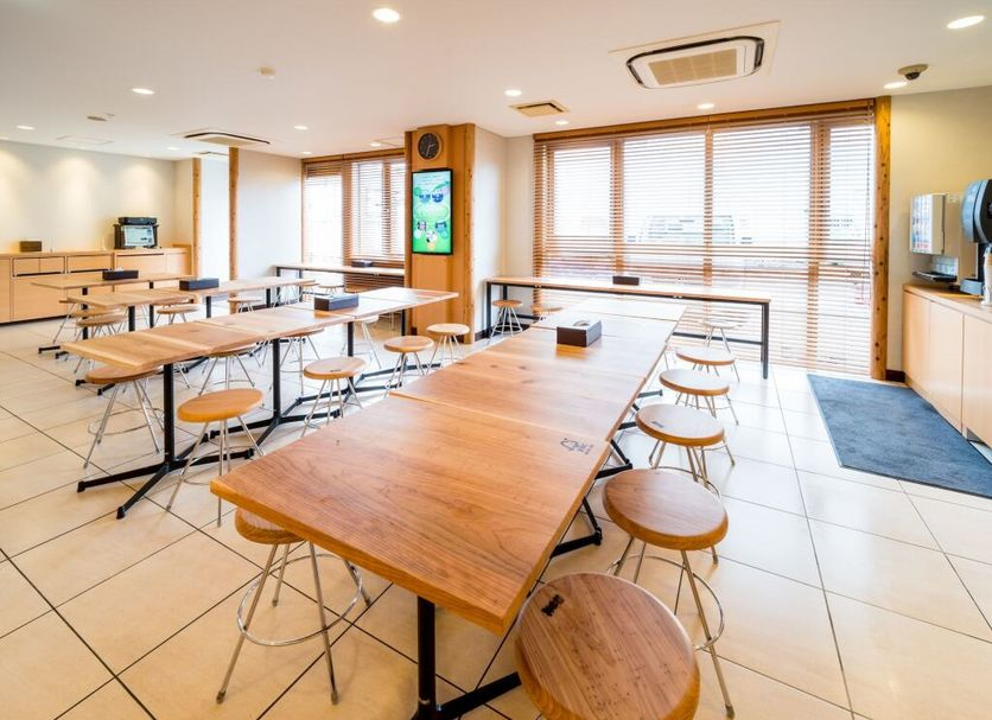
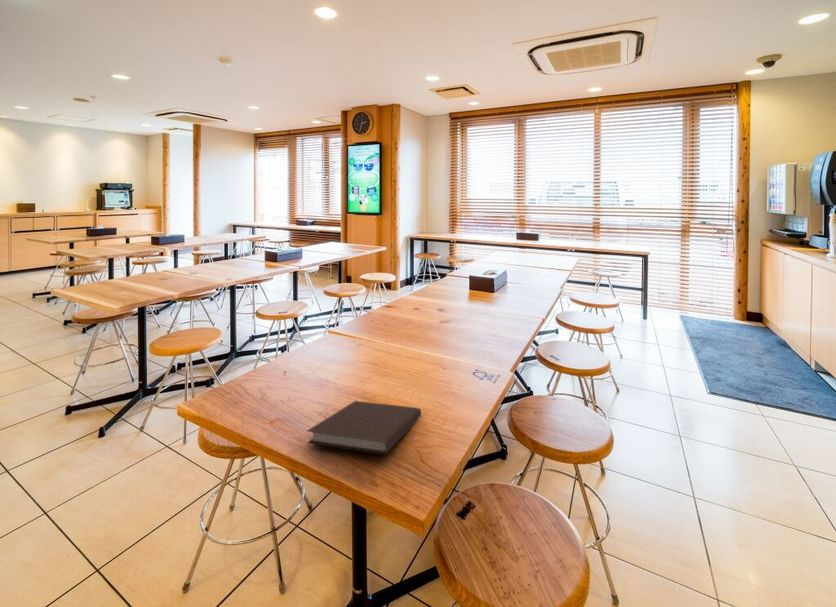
+ notebook (368, 424)
